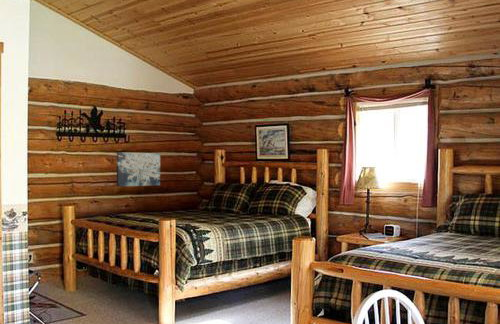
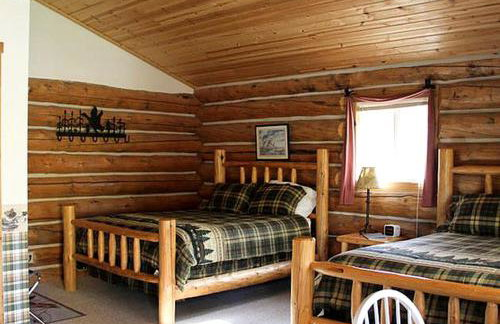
- wall art (139, 169)
